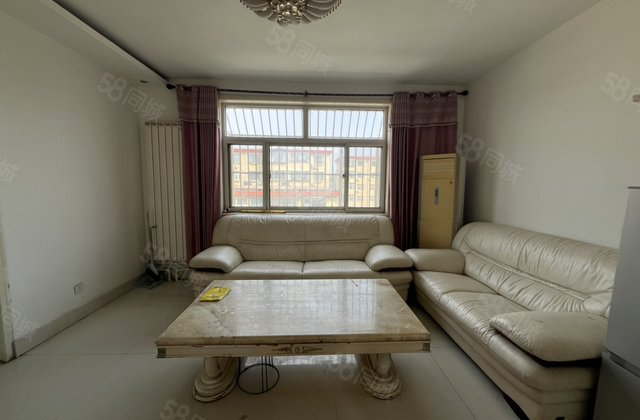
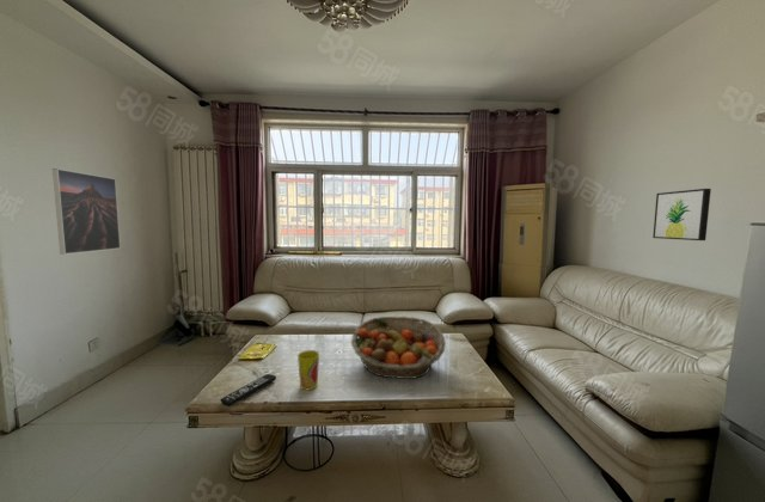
+ wall art (679, 215)
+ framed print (90, 213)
+ remote control (250, 388)
+ cup (308, 369)
+ fruit basket (397, 345)
